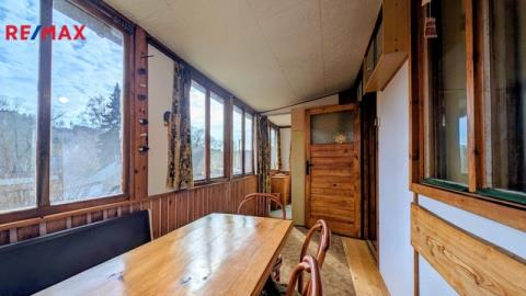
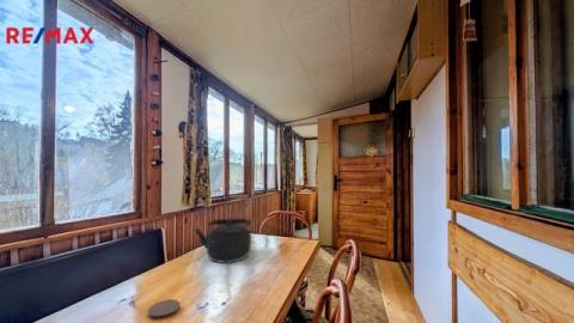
+ coaster (164, 309)
+ kettle (227, 238)
